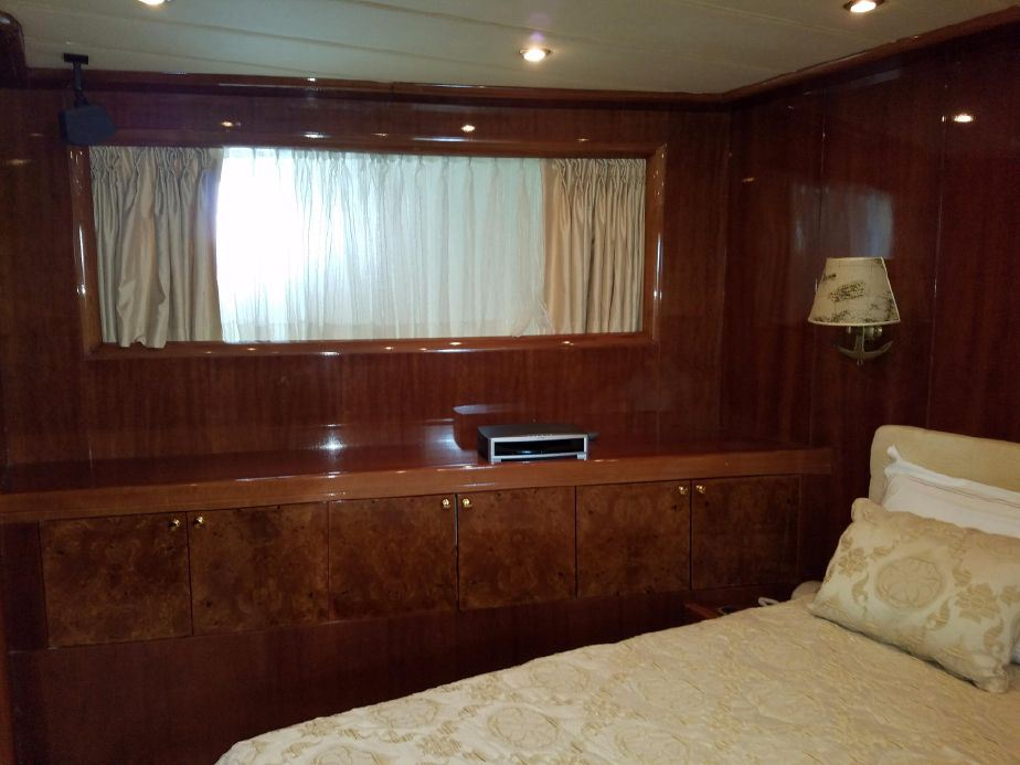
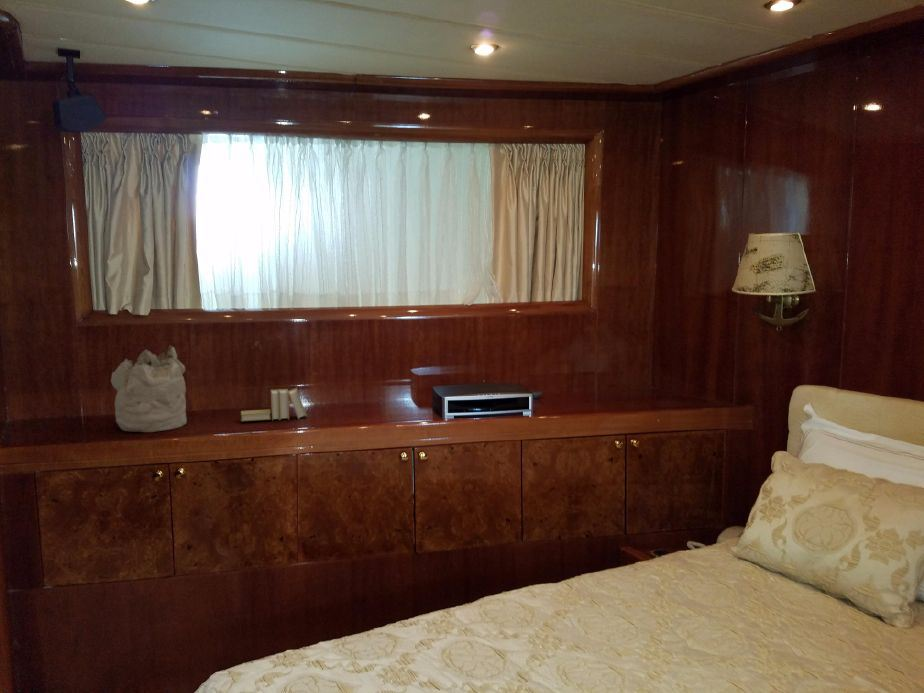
+ books (274, 404)
+ mineral sample (148, 386)
